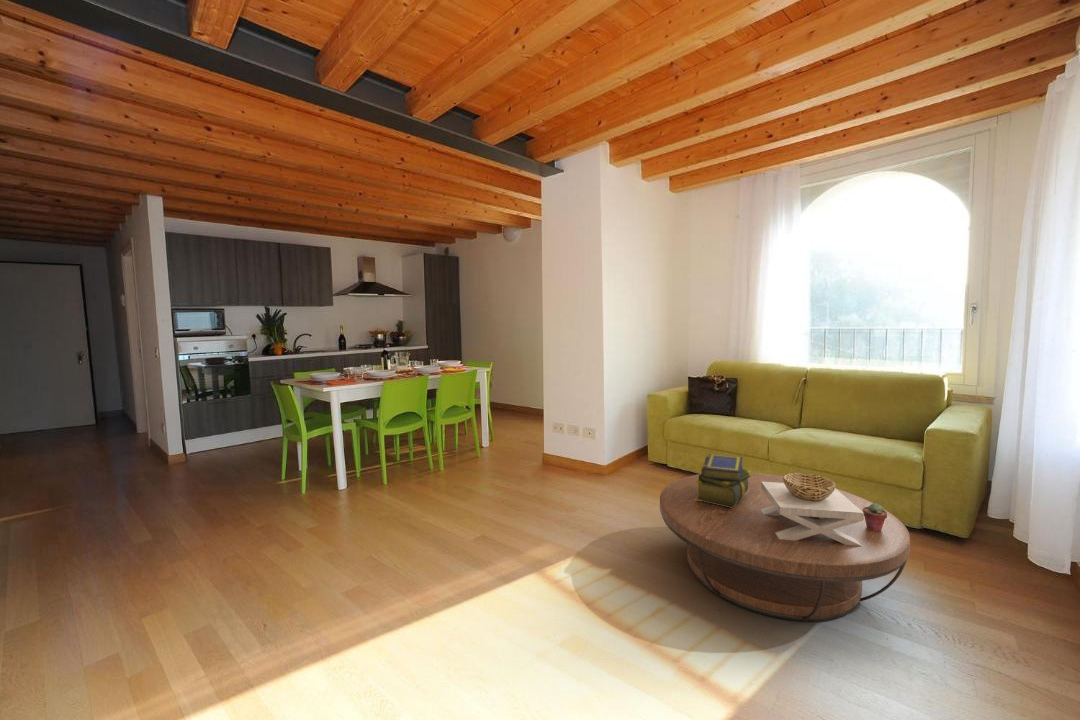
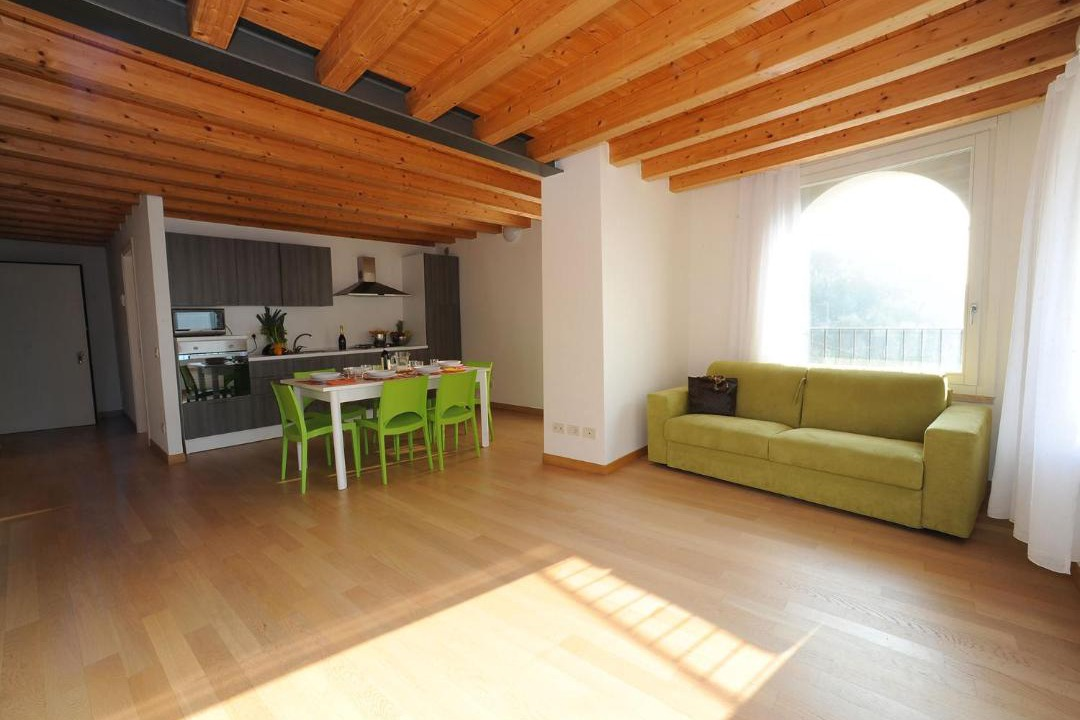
- coffee table (770, 540)
- stack of books (723, 479)
- decorative bowl (807, 502)
- potted succulent (874, 515)
